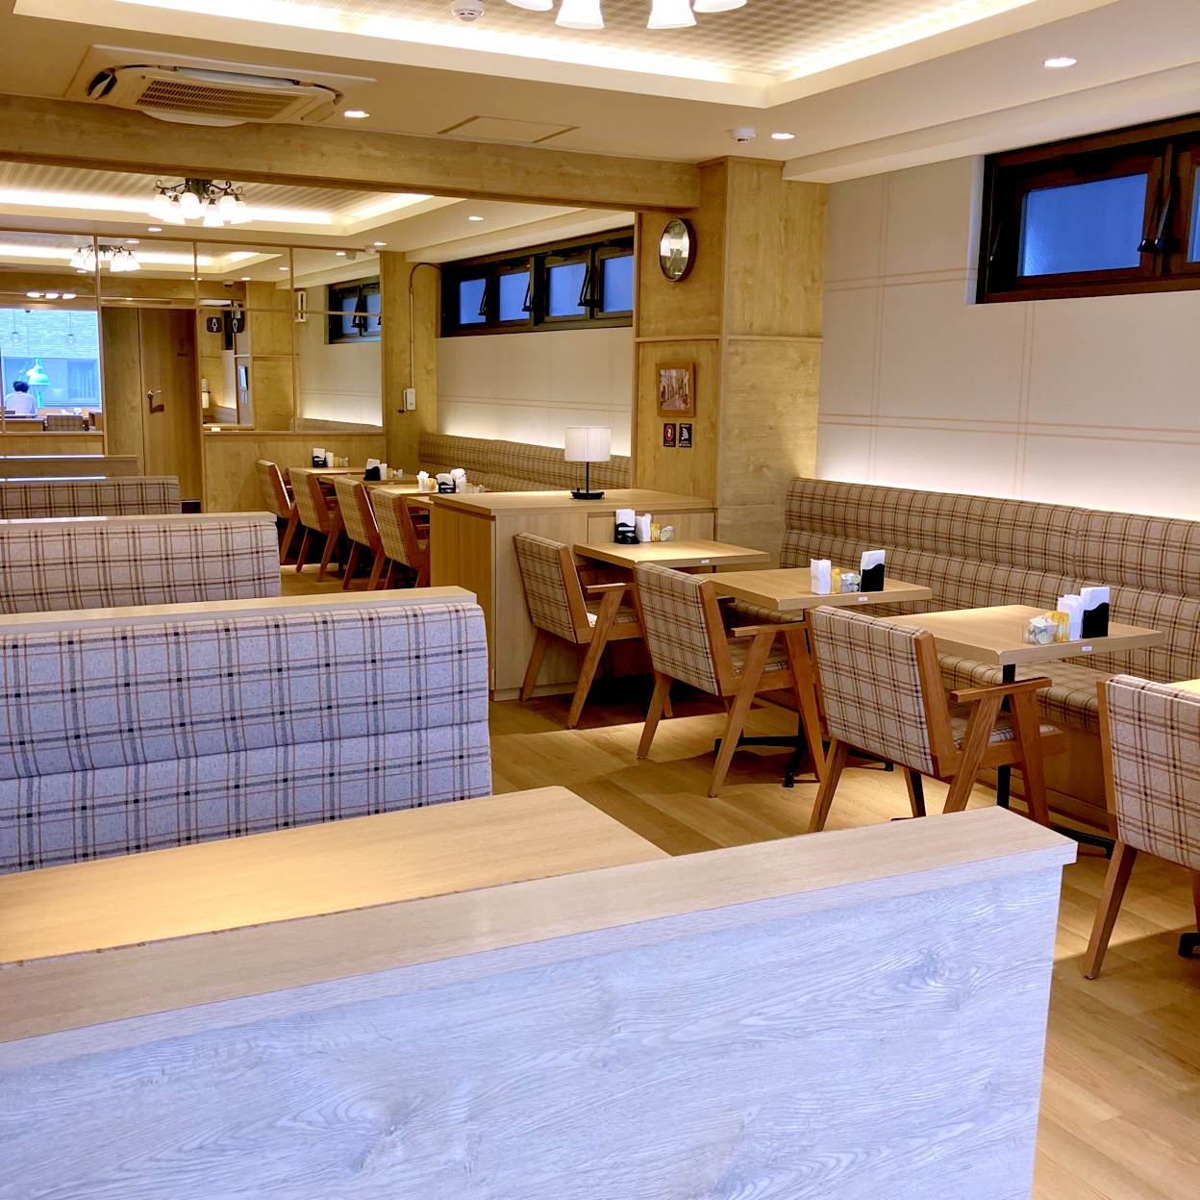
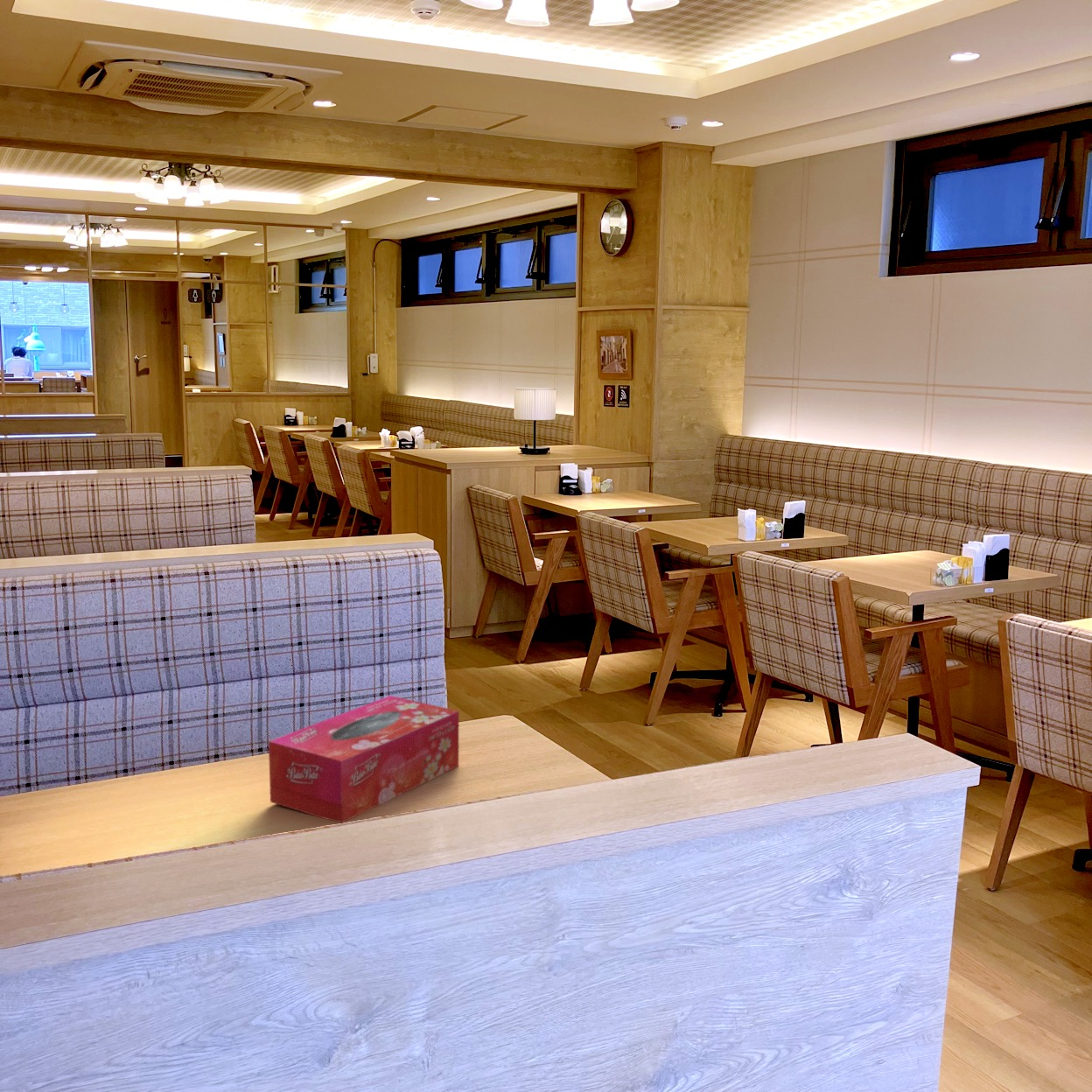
+ tissue box (368, 754)
